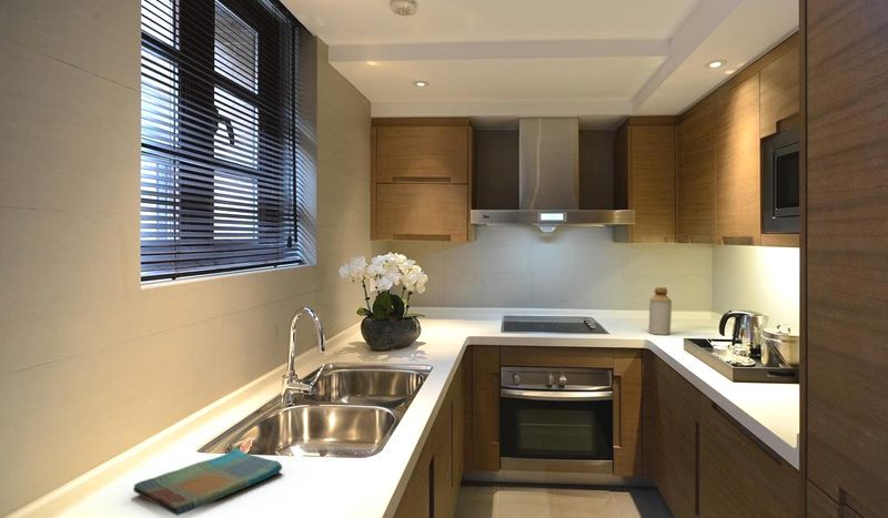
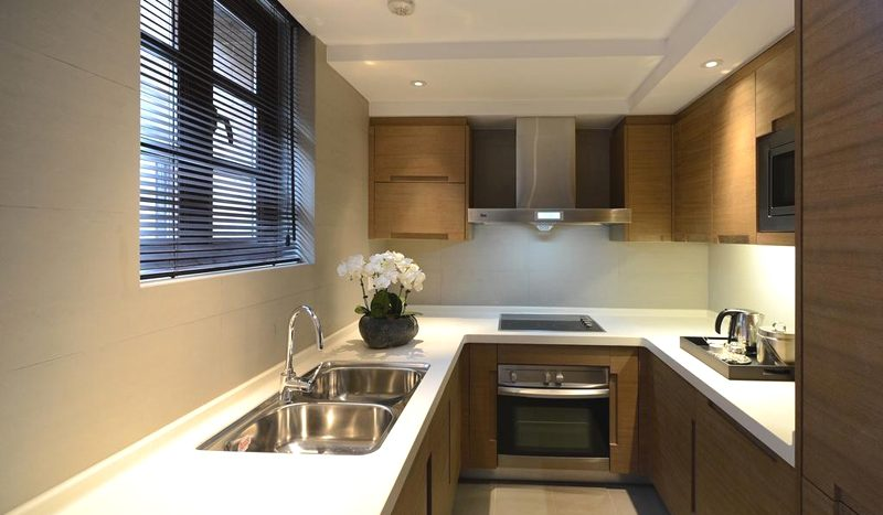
- dish towel (211, 477)
- bottle (659, 309)
